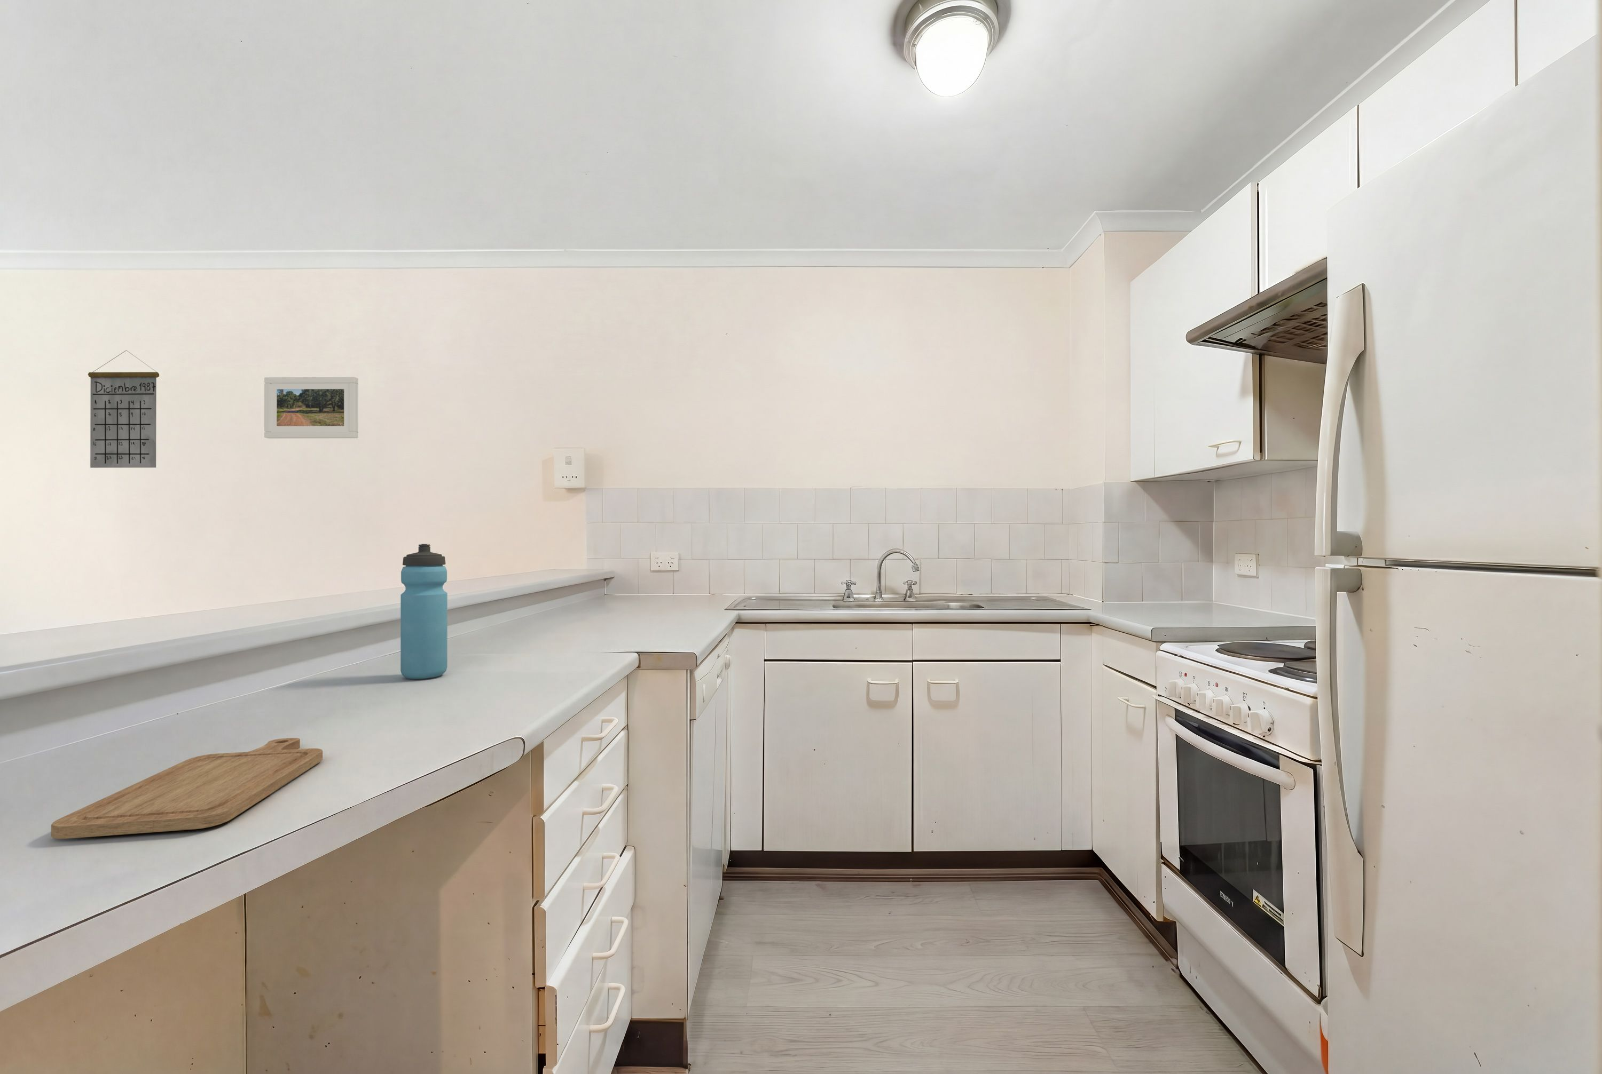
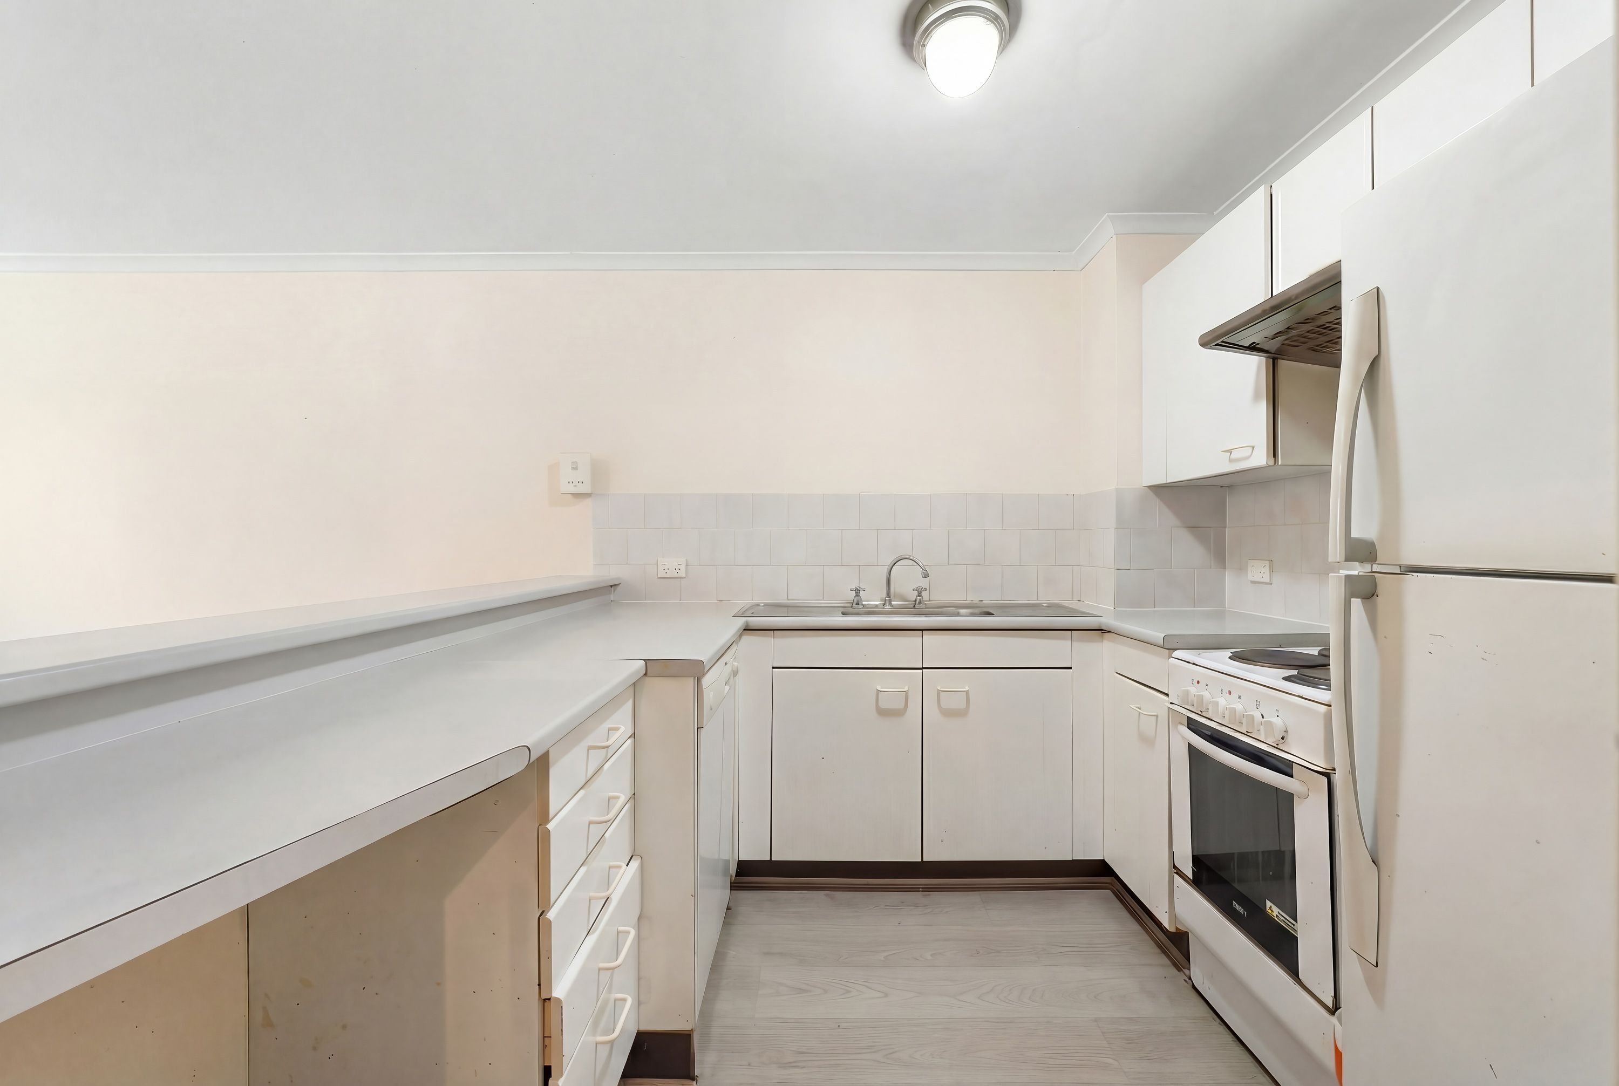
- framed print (312, 408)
- water bottle (424, 609)
- chopping board (223, 778)
- calendar (124, 409)
